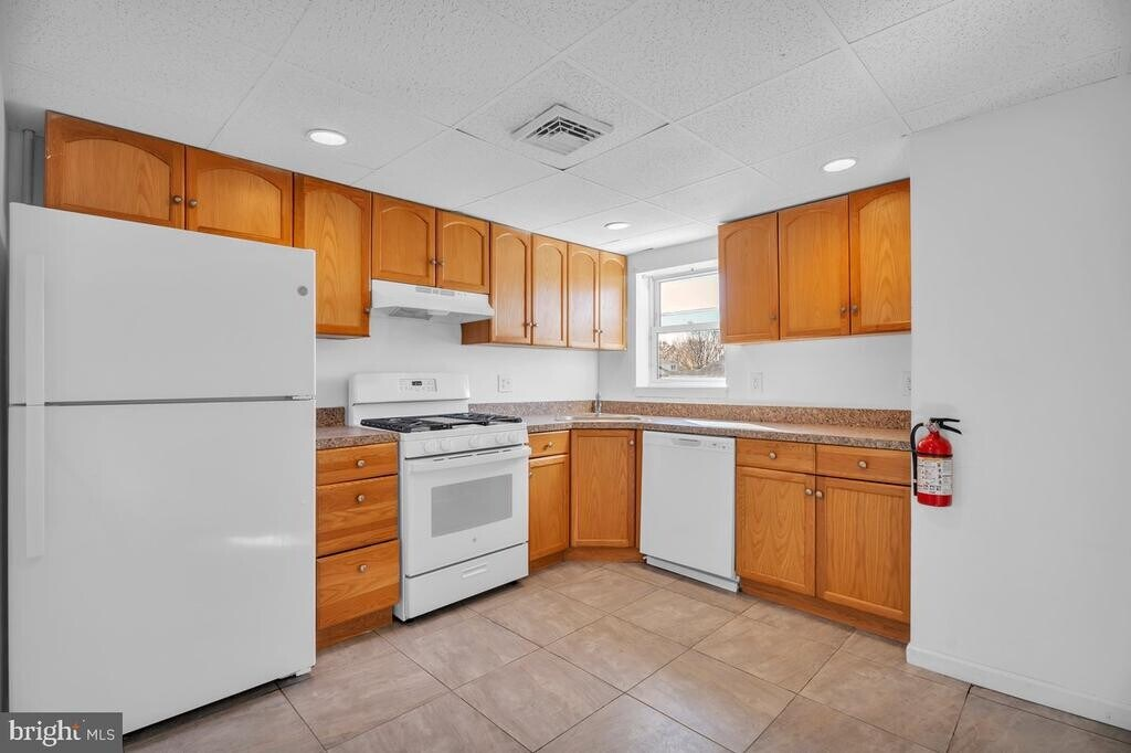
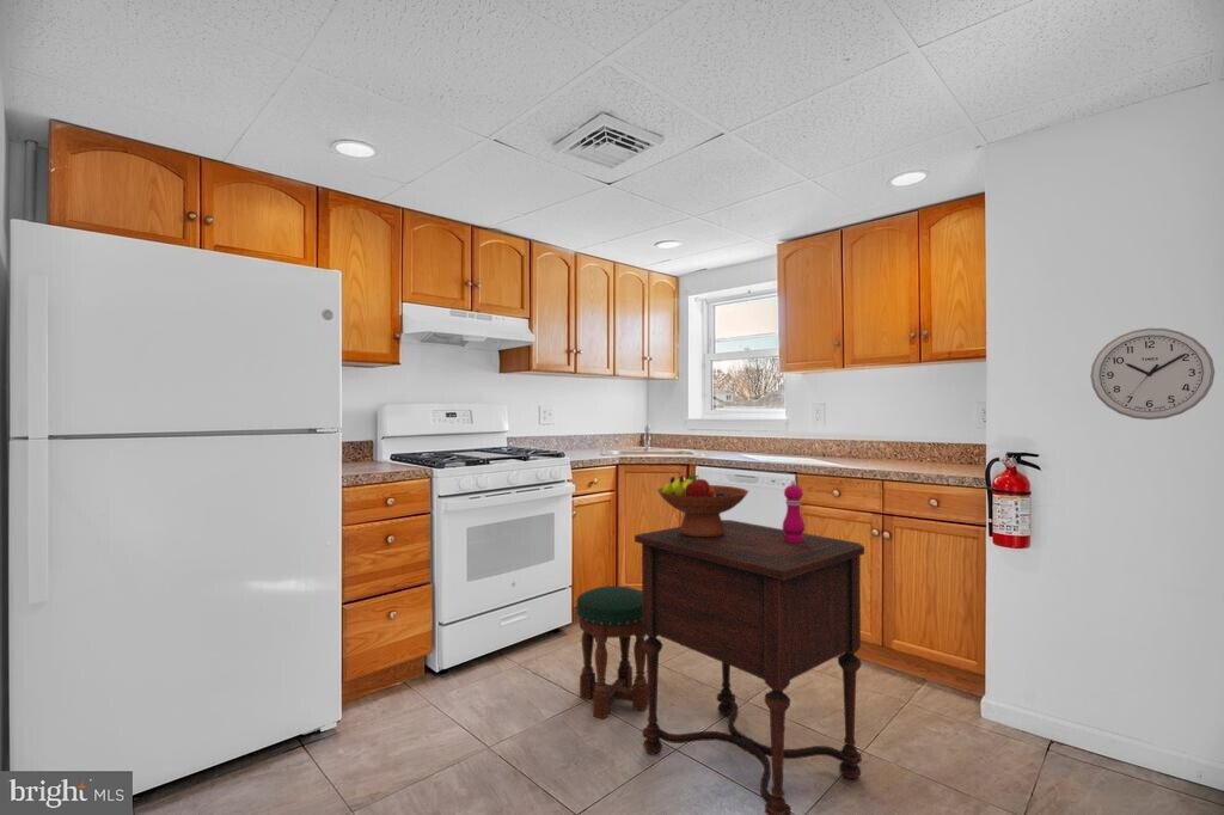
+ side table (748, 650)
+ wall clock (1149, 373)
+ fruit bowl (702, 502)
+ stool (619, 642)
+ pepper mill (792, 509)
